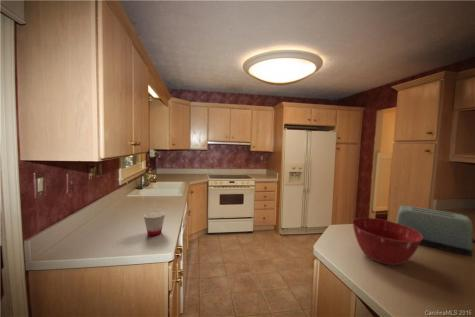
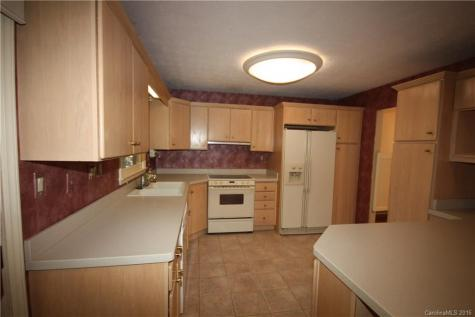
- cup (154, 223)
- toaster (431, 227)
- mixing bowl (383, 242)
